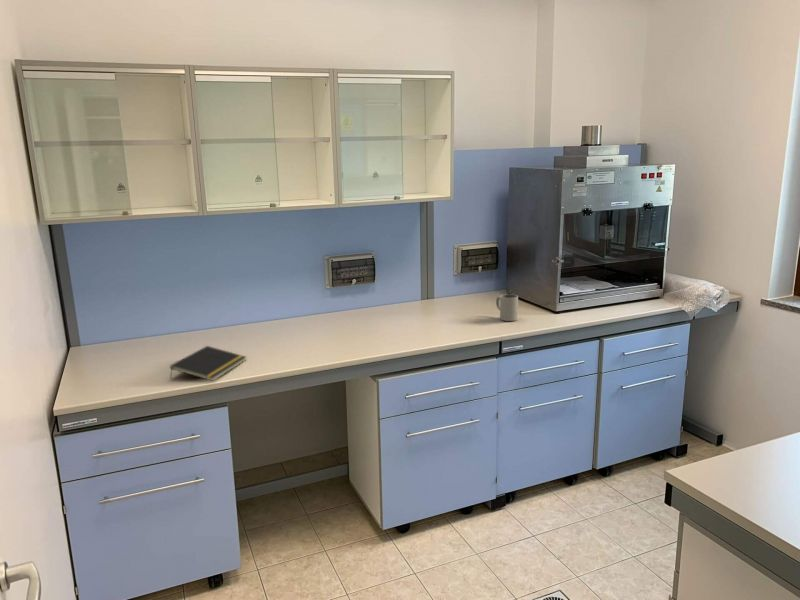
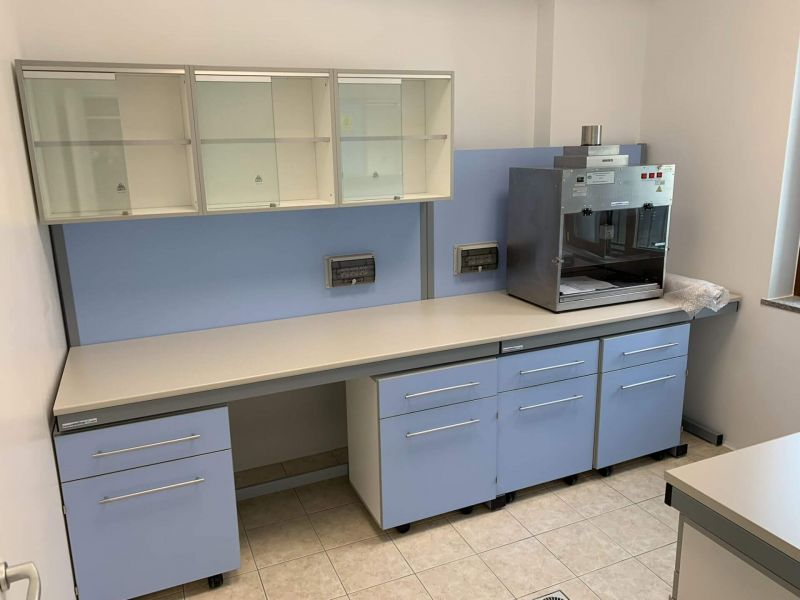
- mug (505, 306)
- notepad (209, 362)
